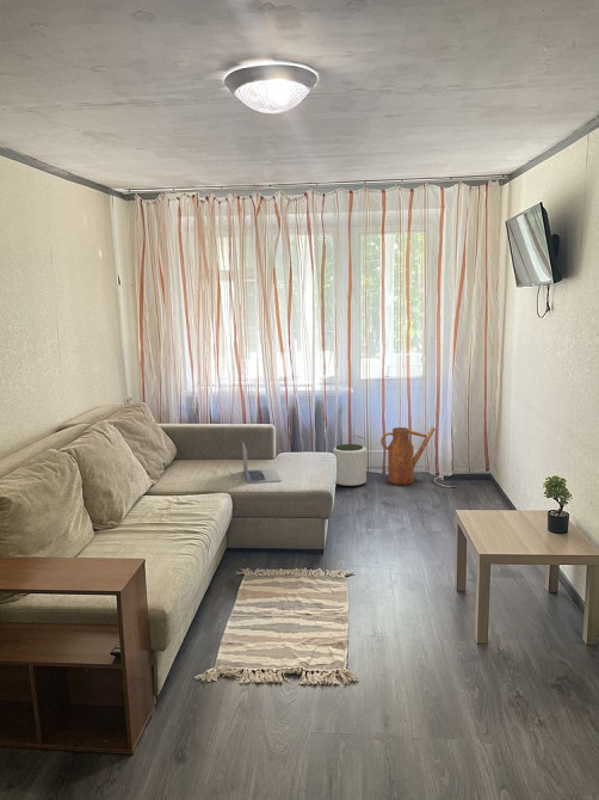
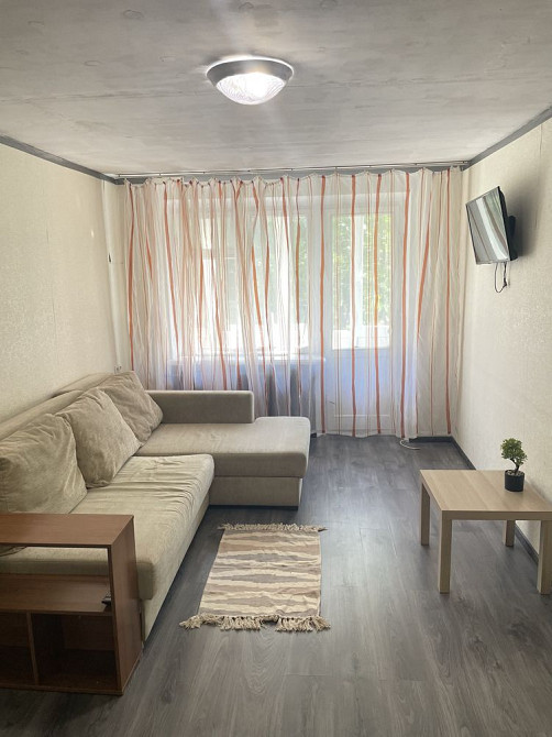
- laptop (261, 469)
- watering can (407, 454)
- plant pot (350, 464)
